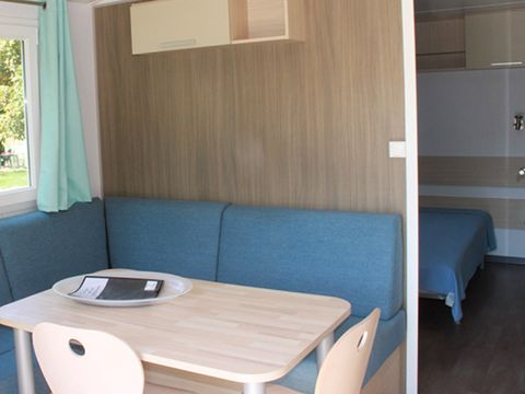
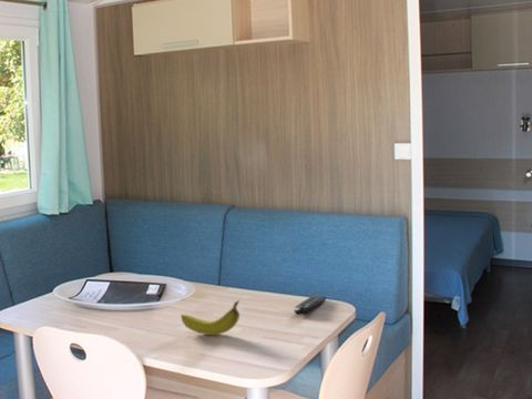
+ fruit (212, 320)
+ remote control (310, 304)
